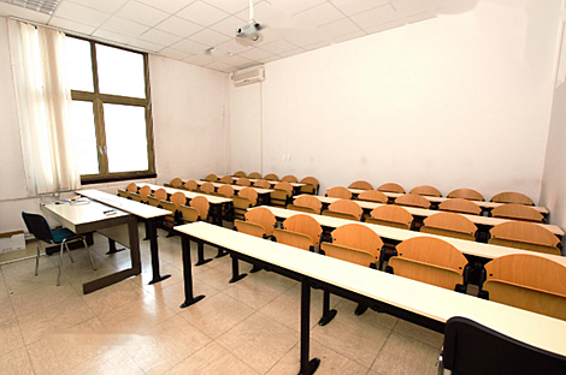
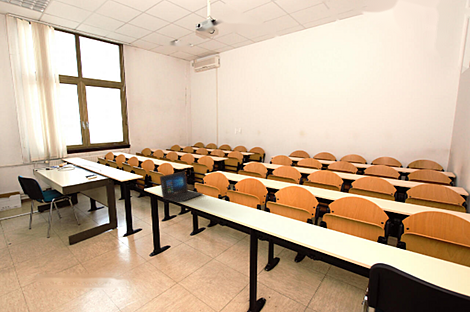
+ laptop (182, 185)
